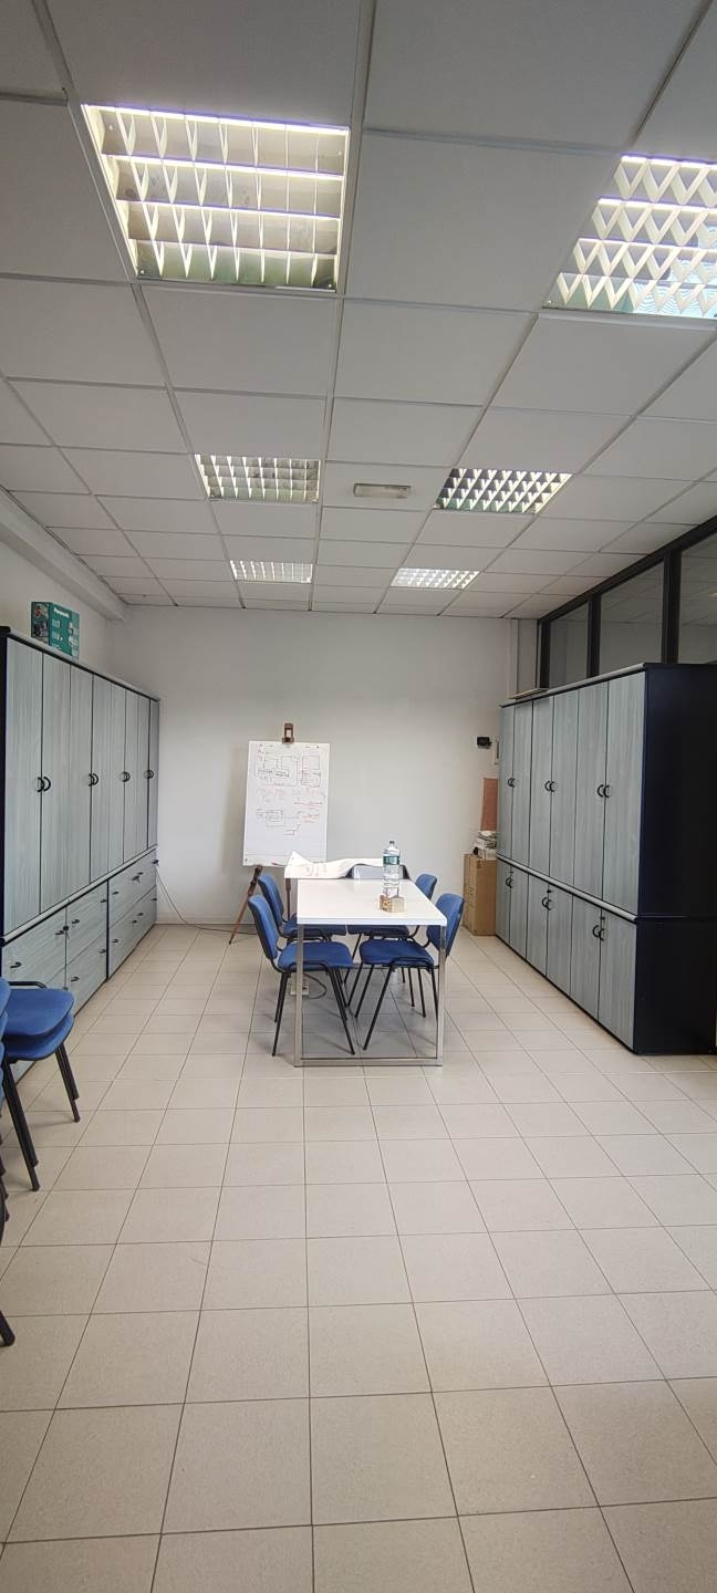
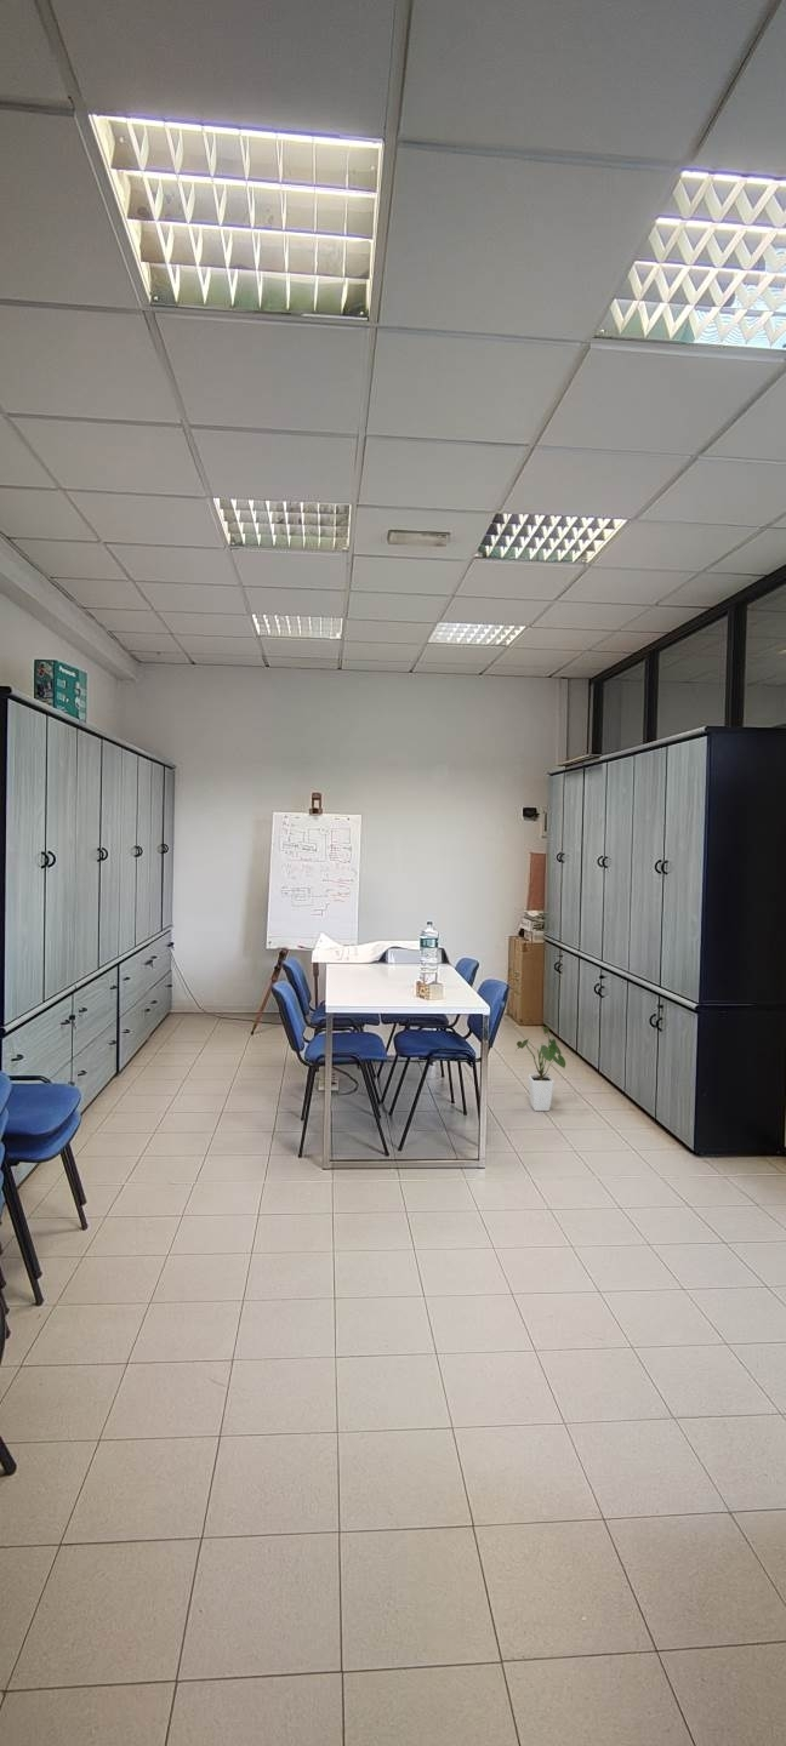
+ house plant (535, 1071)
